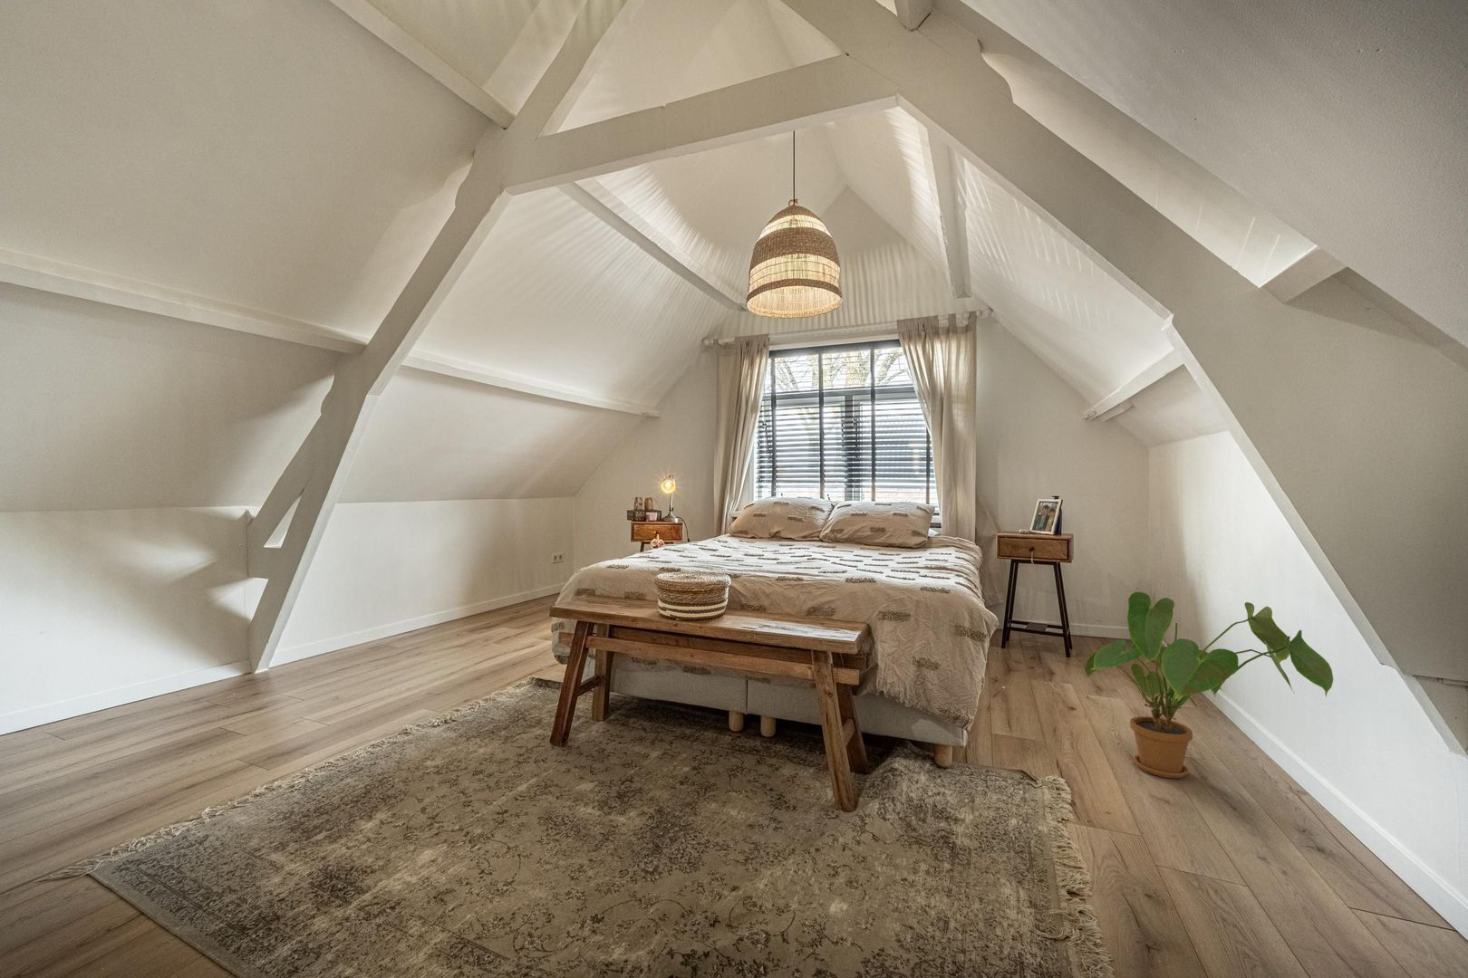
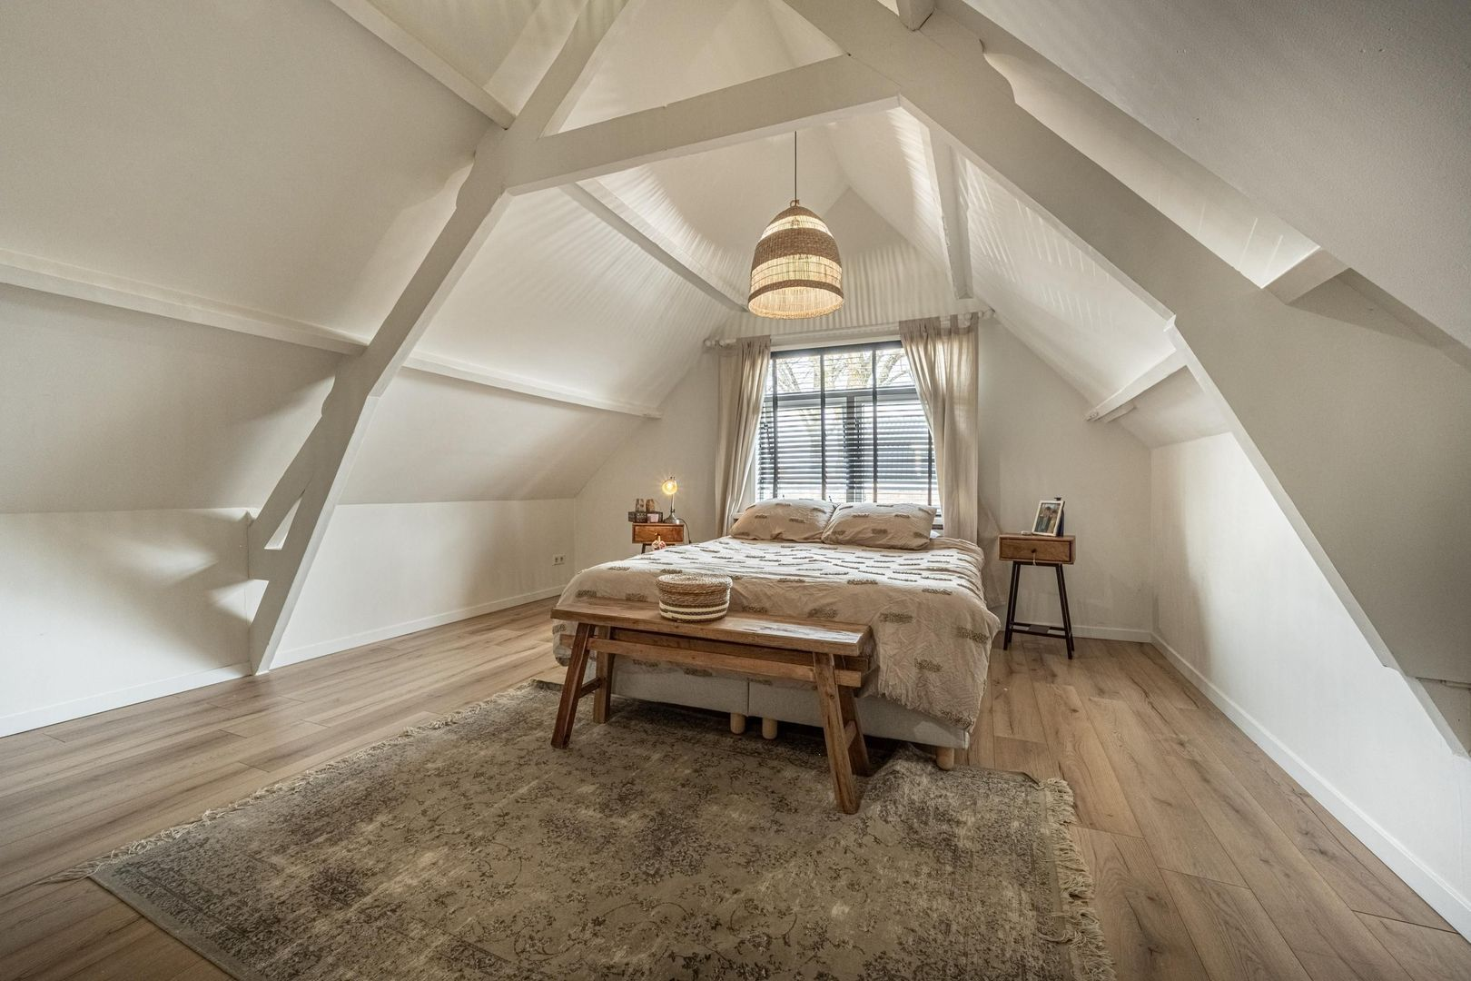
- house plant (1192, 688)
